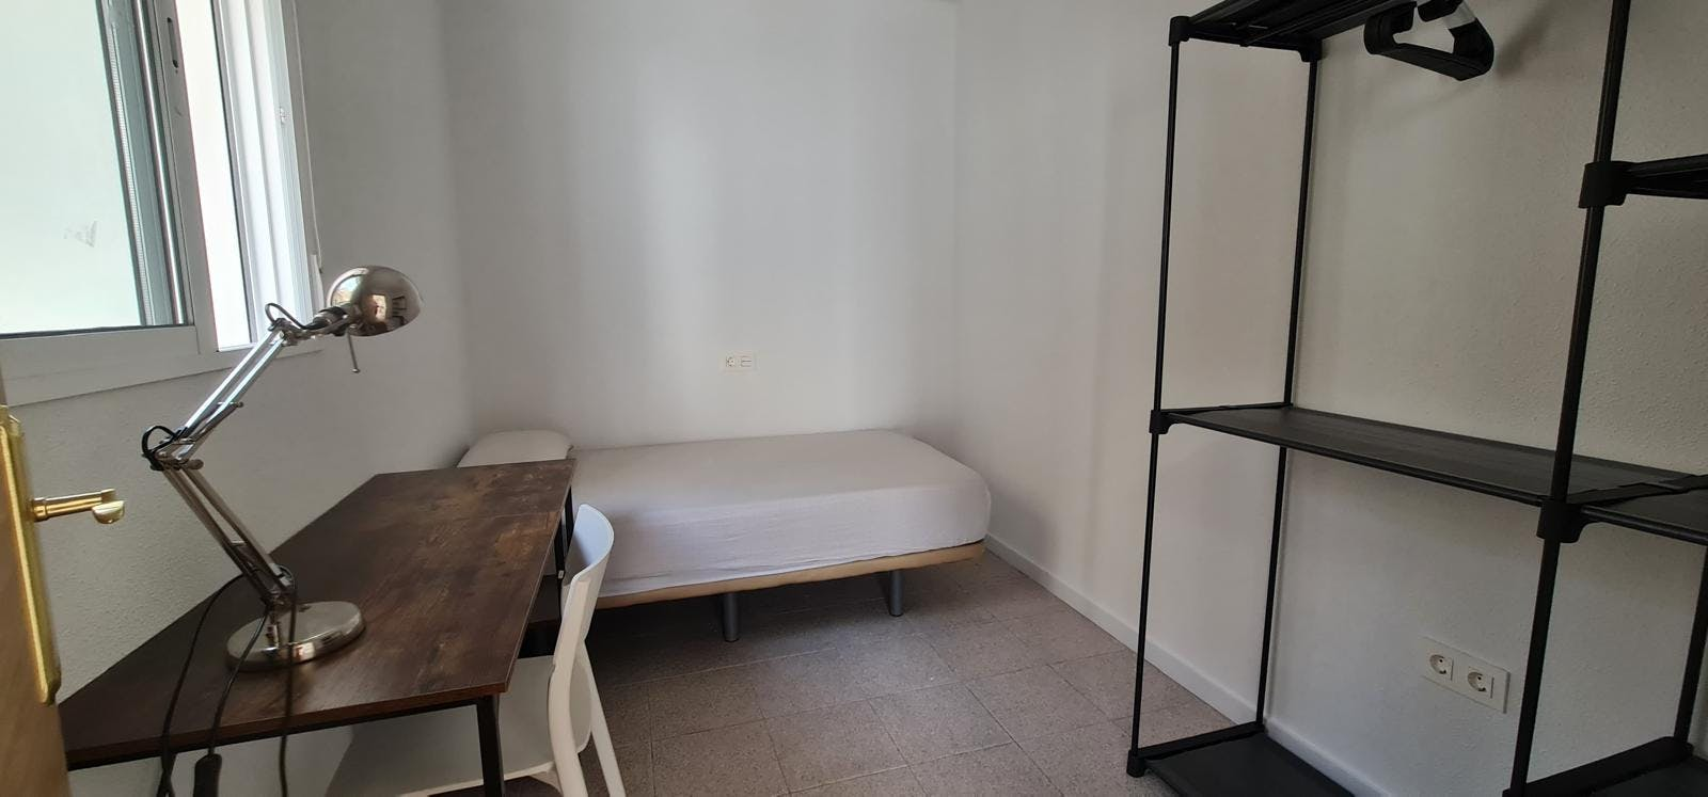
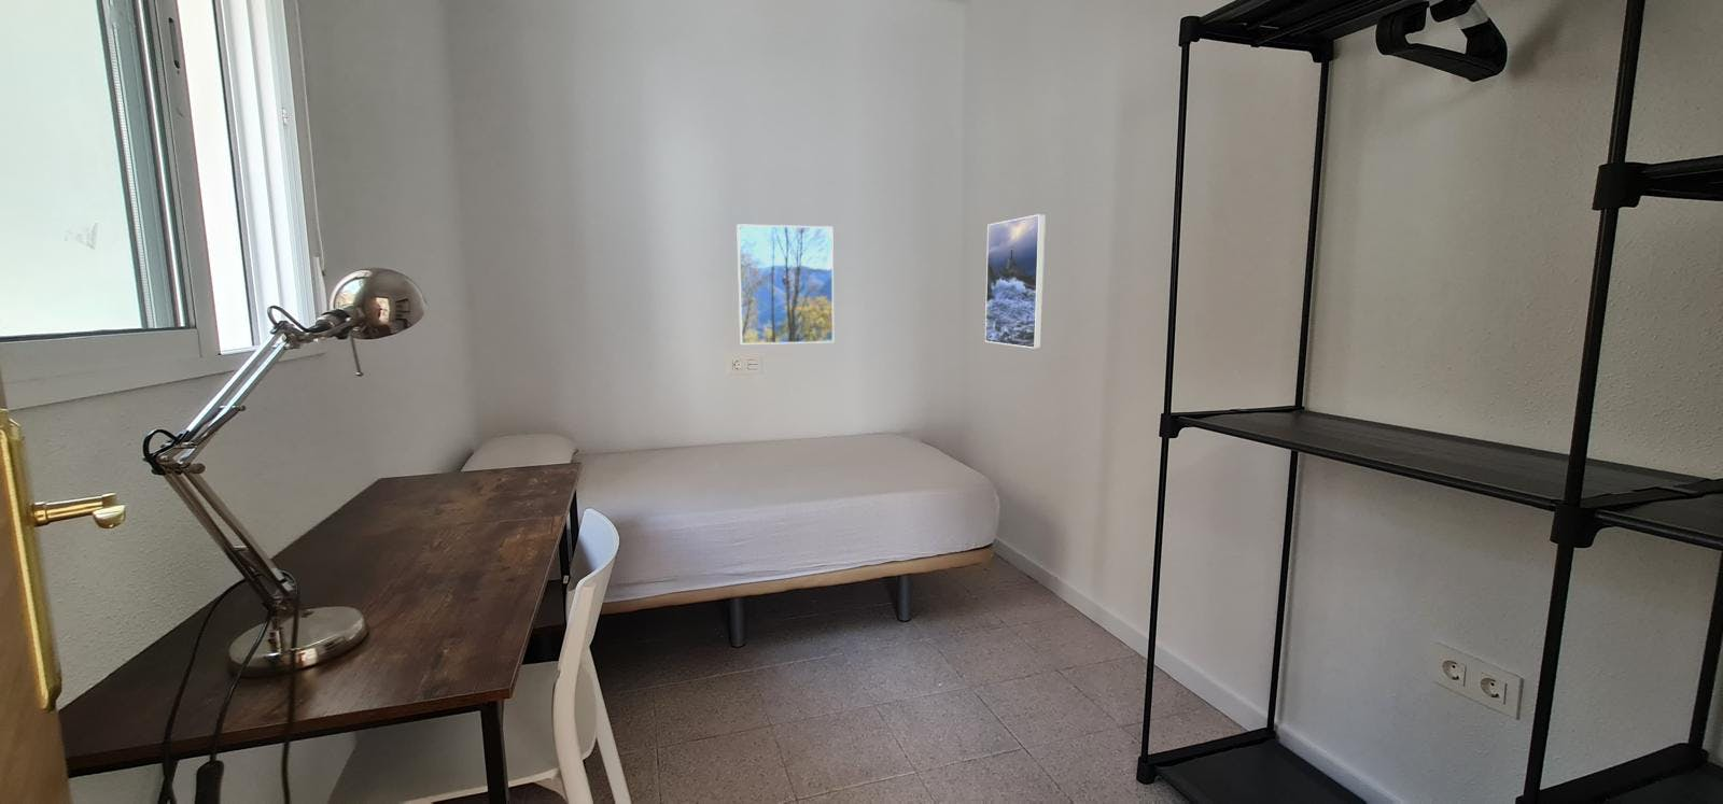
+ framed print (1012, 283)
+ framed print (786, 286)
